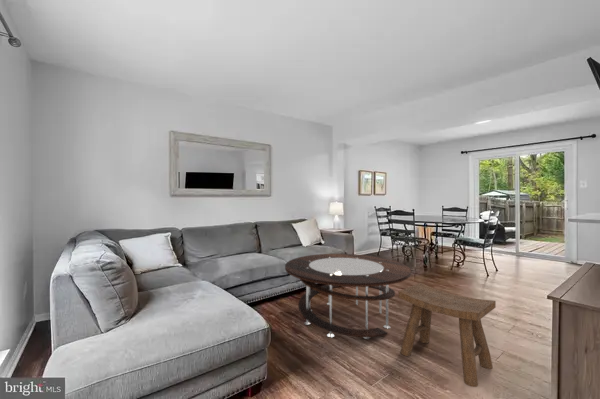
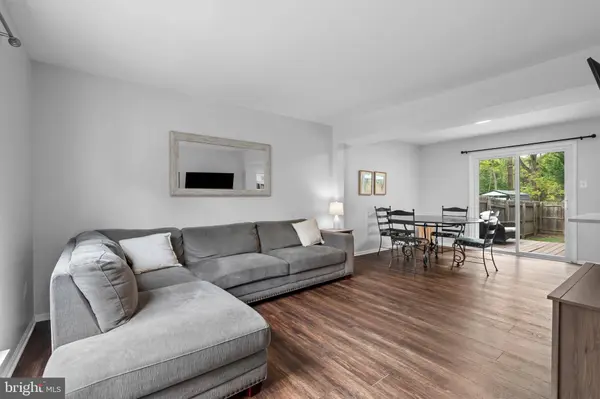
- stool (448, 315)
- coffee table (345, 294)
